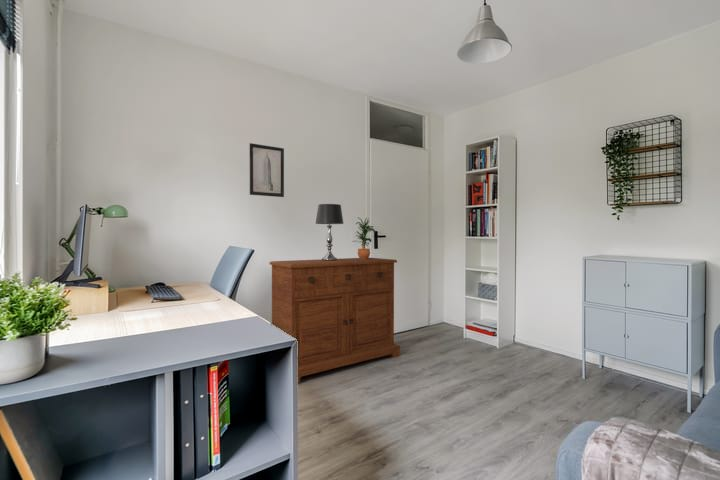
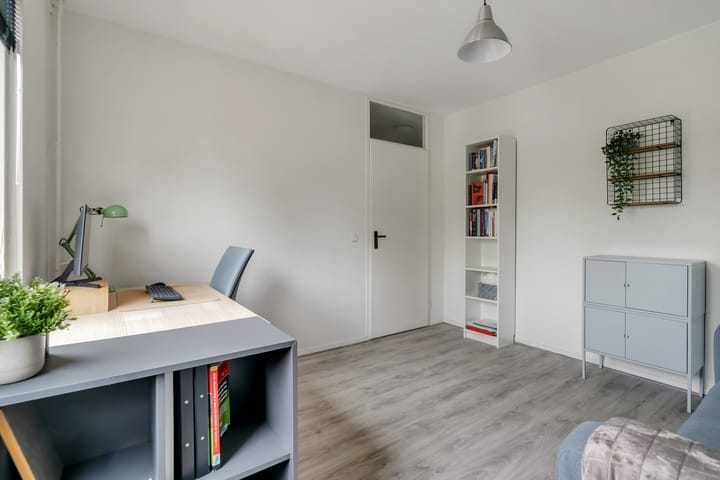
- table lamp (329, 232)
- sideboard (335, 310)
- potted plant (365, 237)
- wall art (267, 170)
